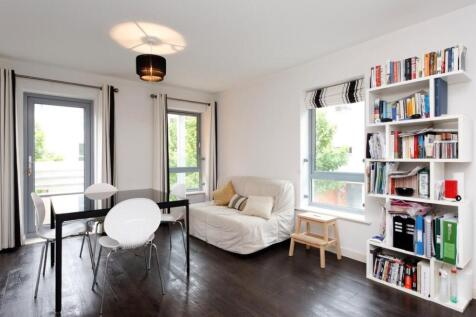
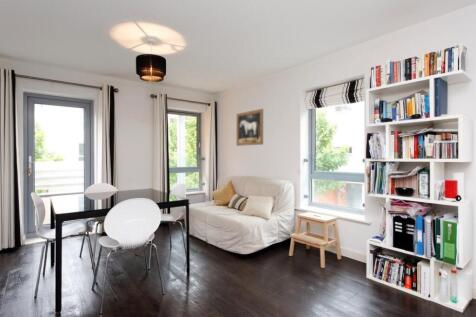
+ wall art (249, 128)
